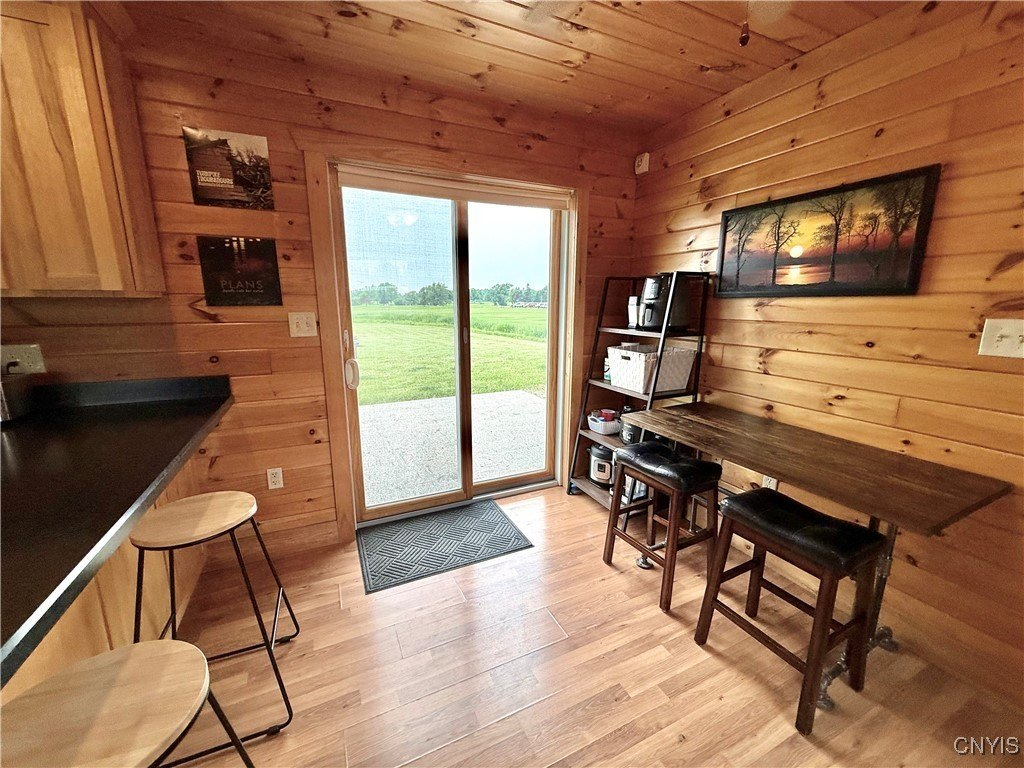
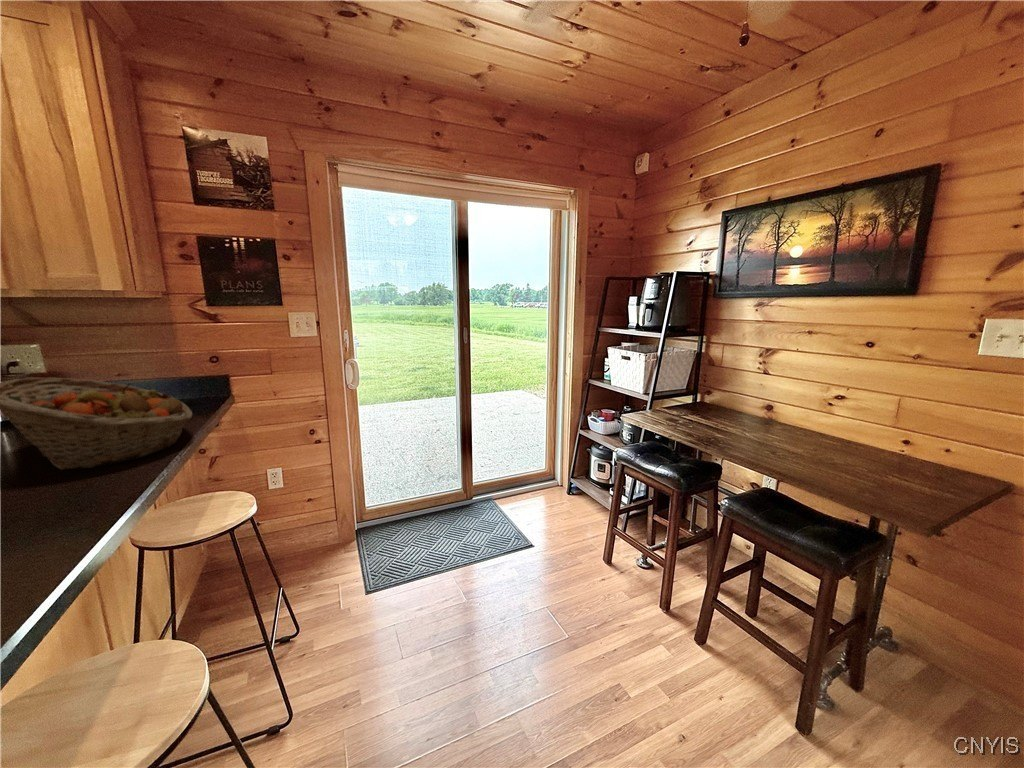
+ fruit basket (103, 413)
